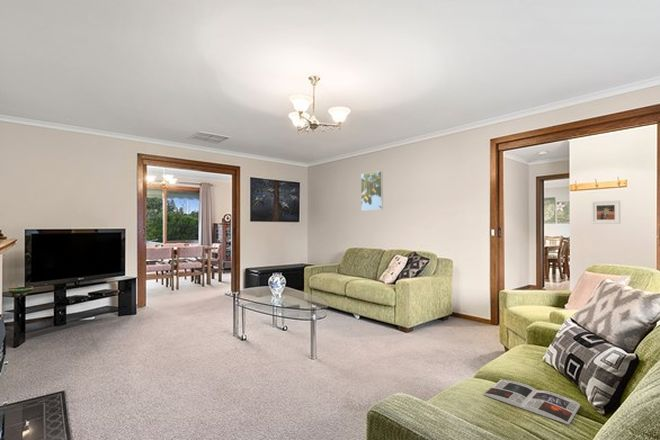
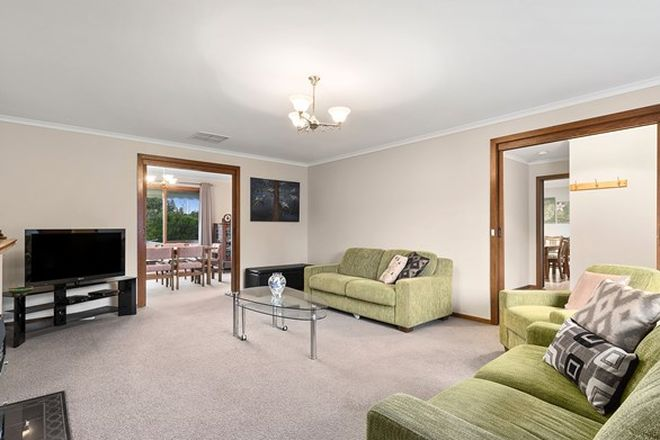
- magazine (530, 397)
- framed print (371, 191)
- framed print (605, 212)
